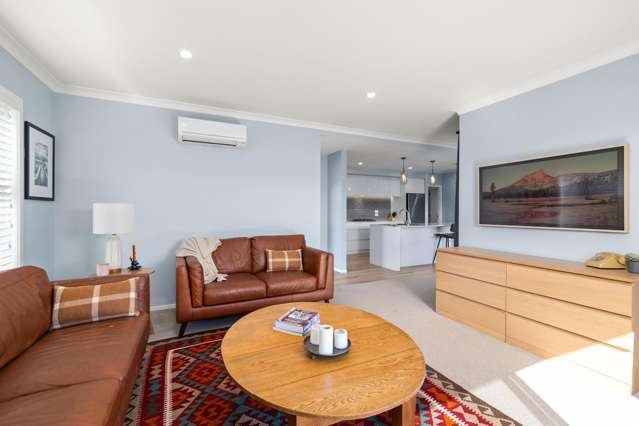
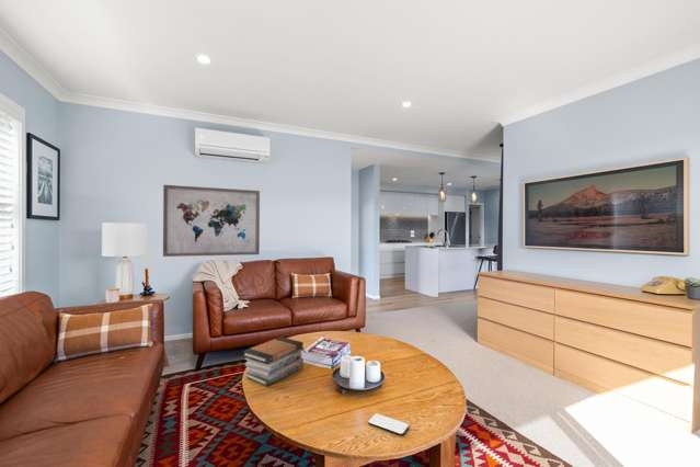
+ smartphone (388, 423)
+ wall art (214, 221)
+ book stack (274, 360)
